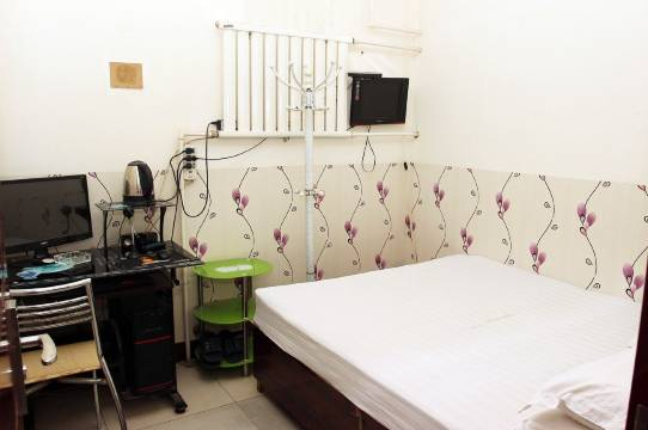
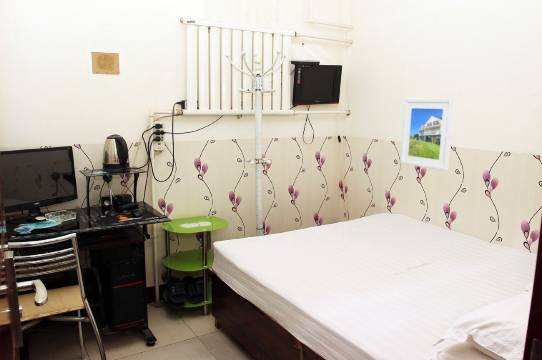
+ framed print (425, 133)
